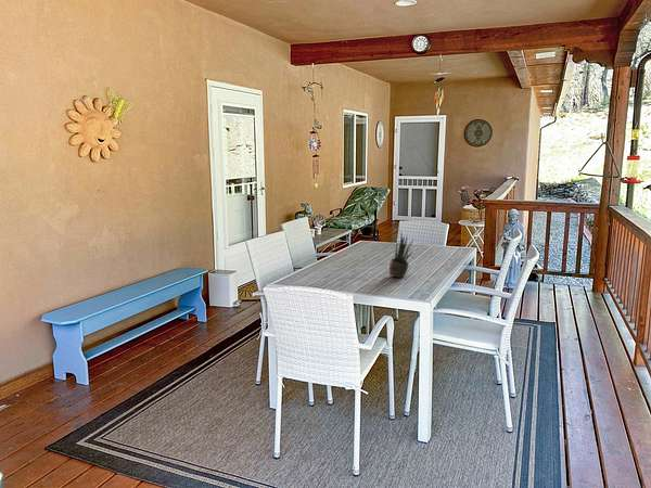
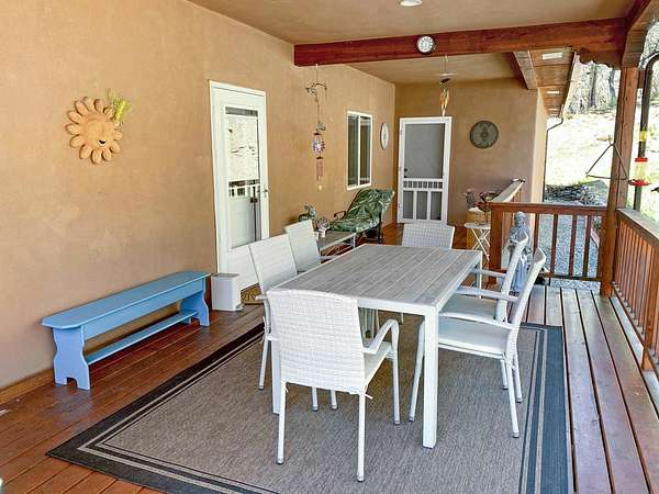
- potted plant (400, 254)
